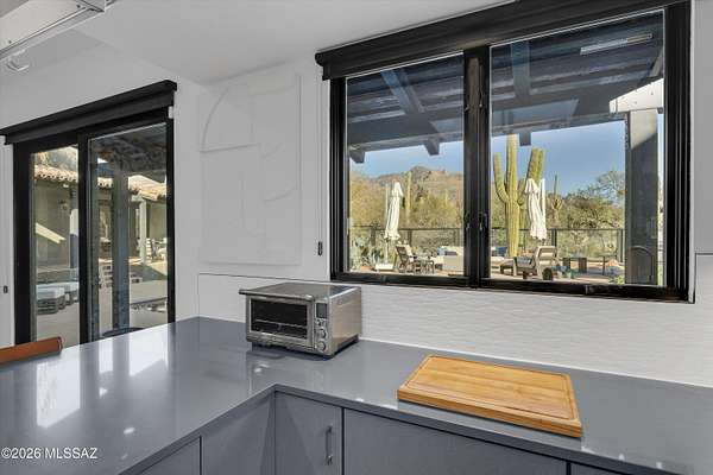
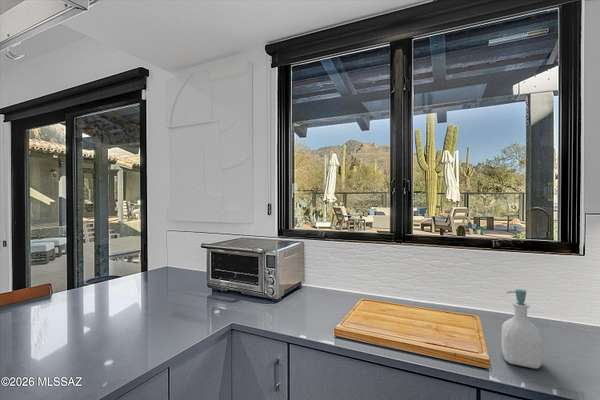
+ soap bottle (520, 325)
